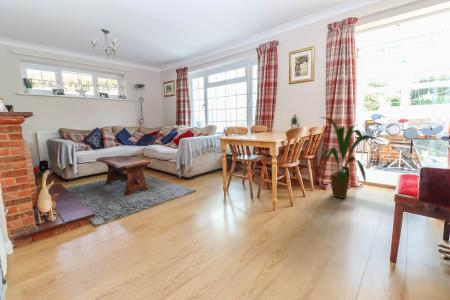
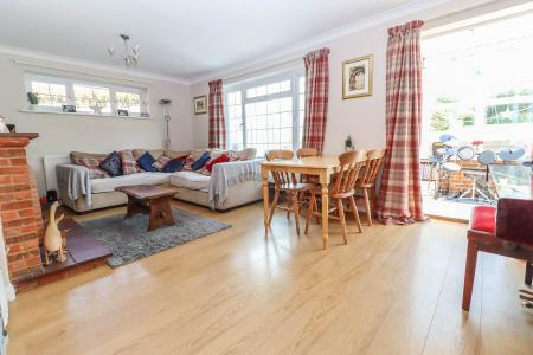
- house plant (349, 158)
